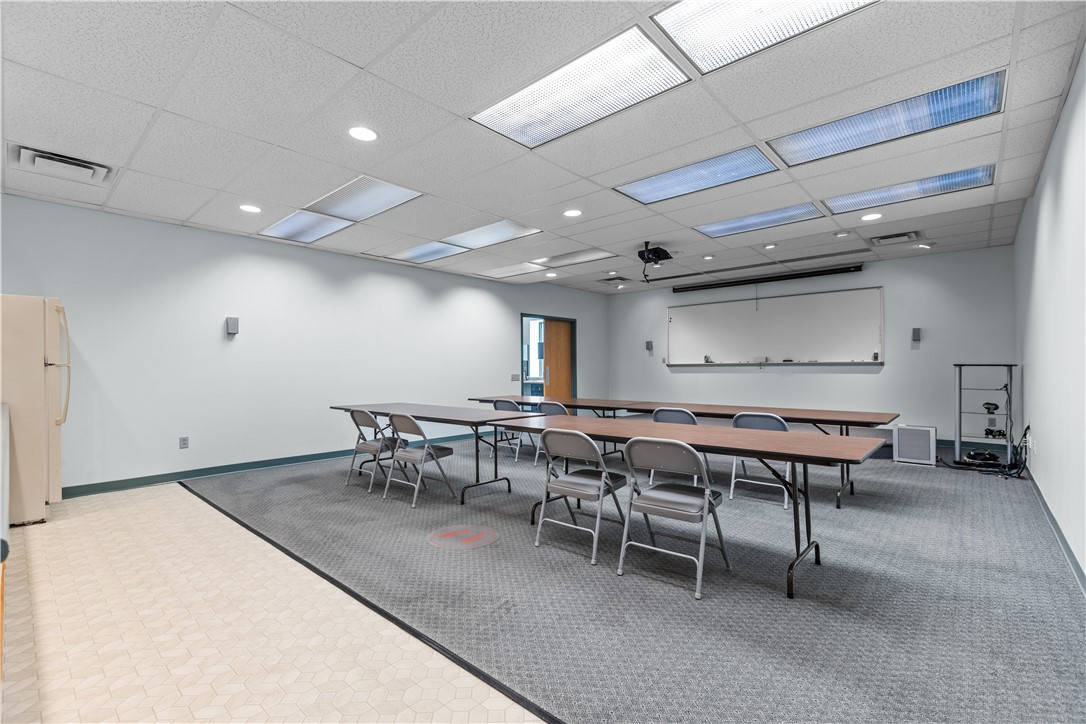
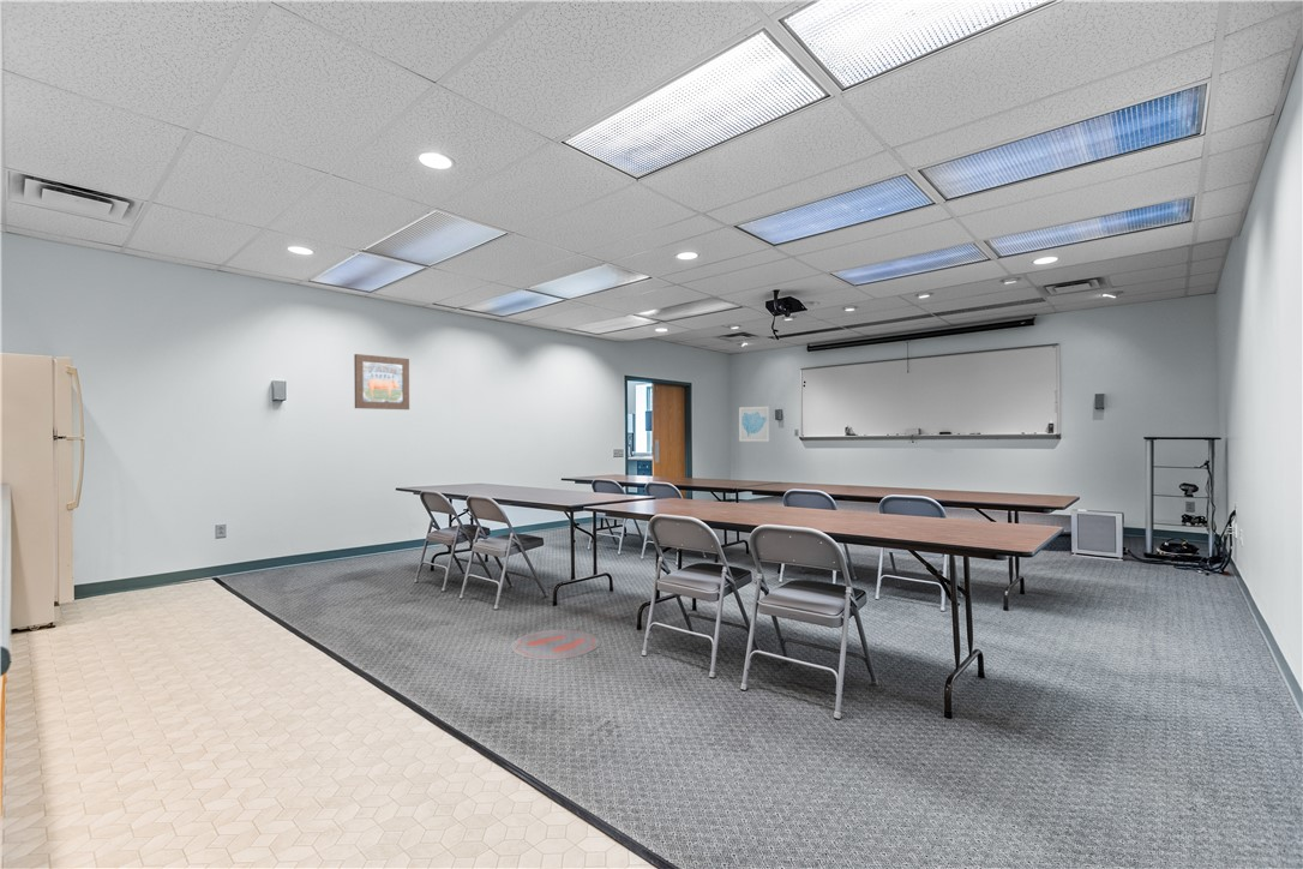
+ wall art (753, 424)
+ wall art (383, 382)
